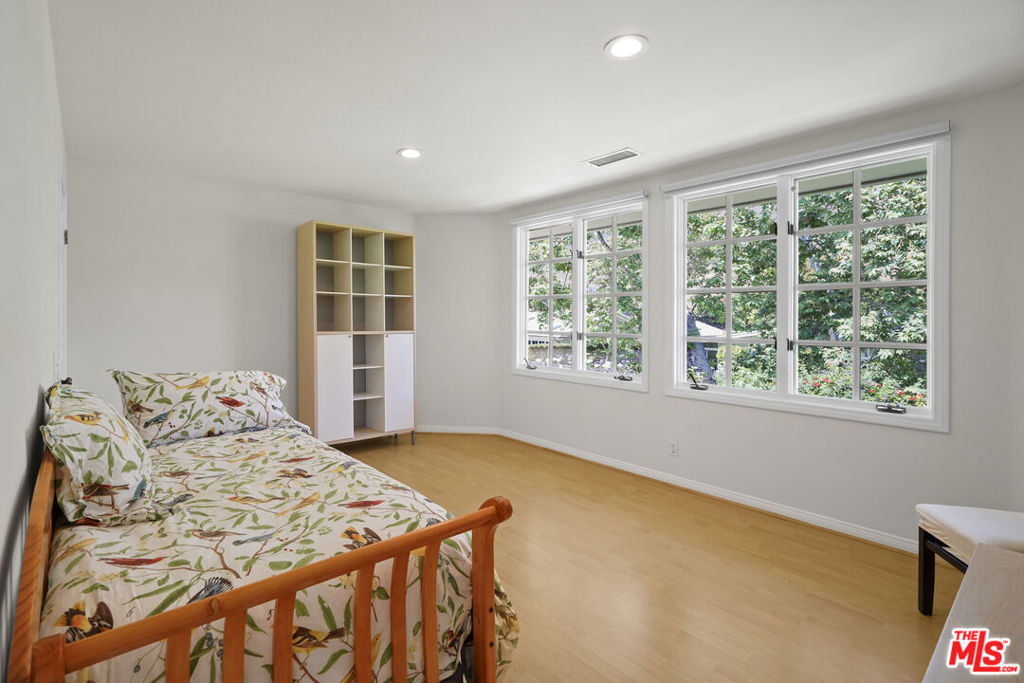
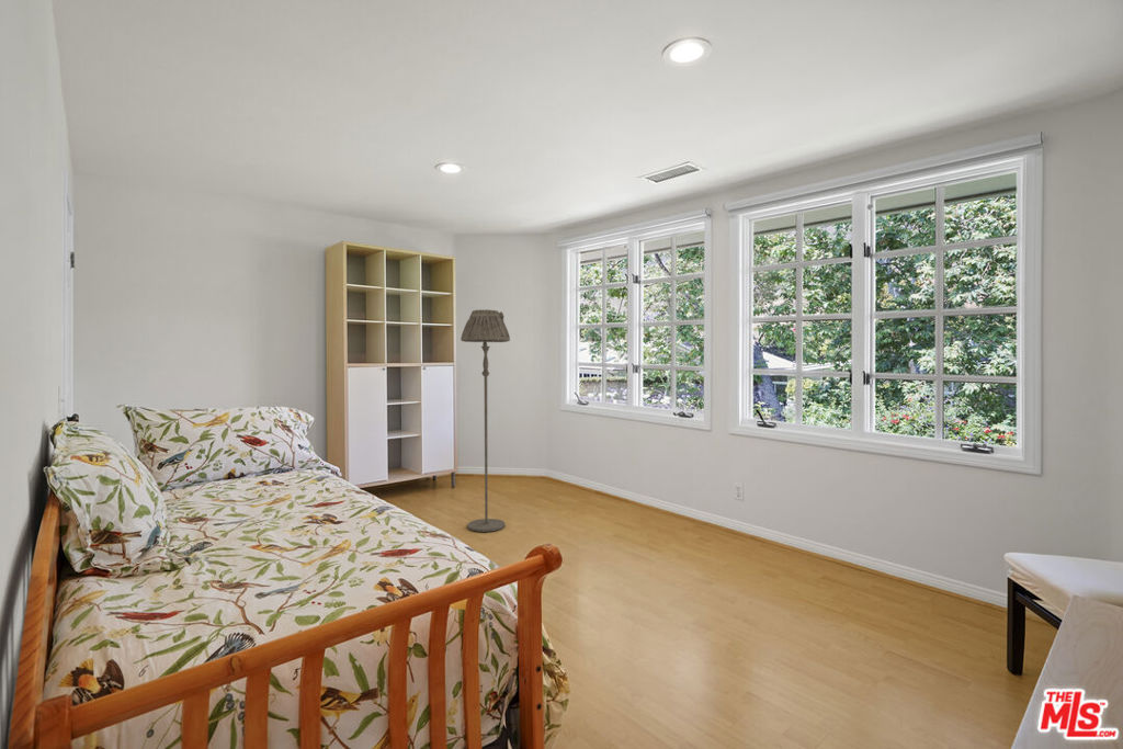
+ floor lamp (486, 418)
